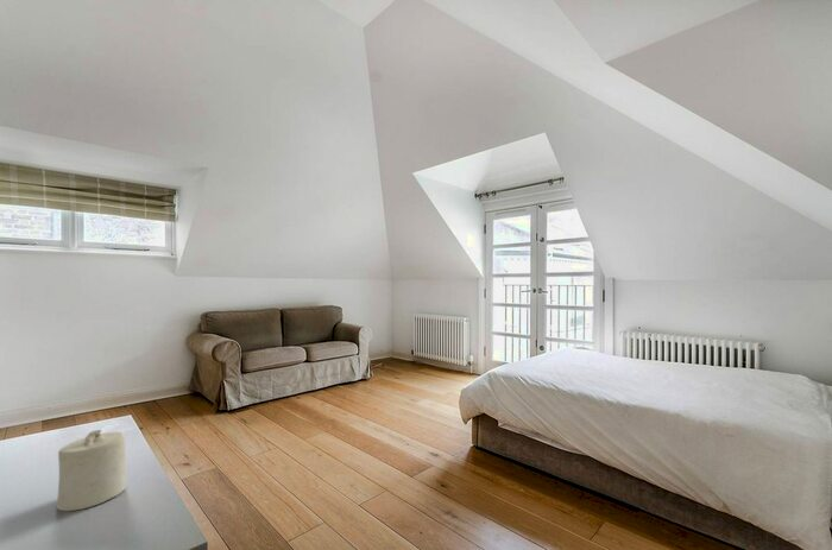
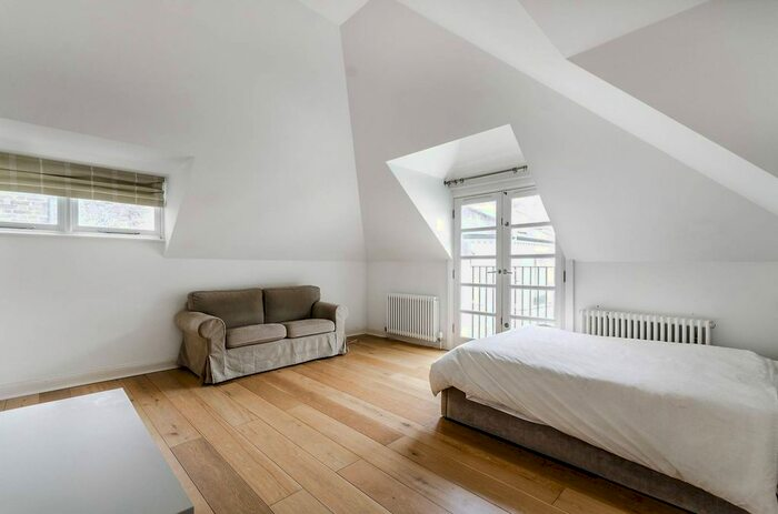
- candle (93, 463)
